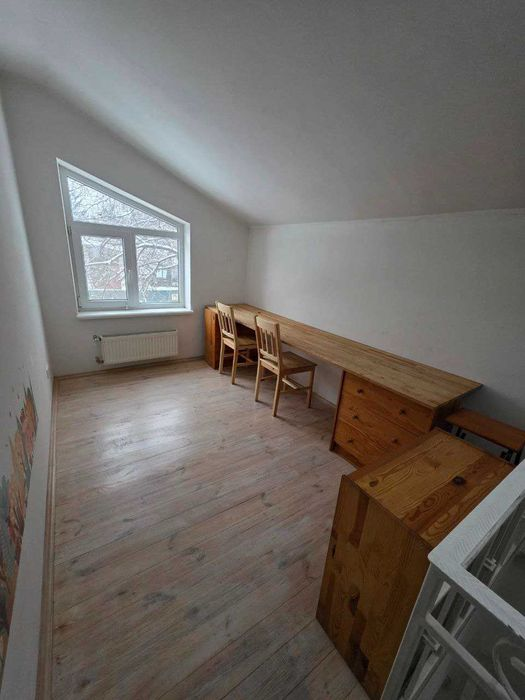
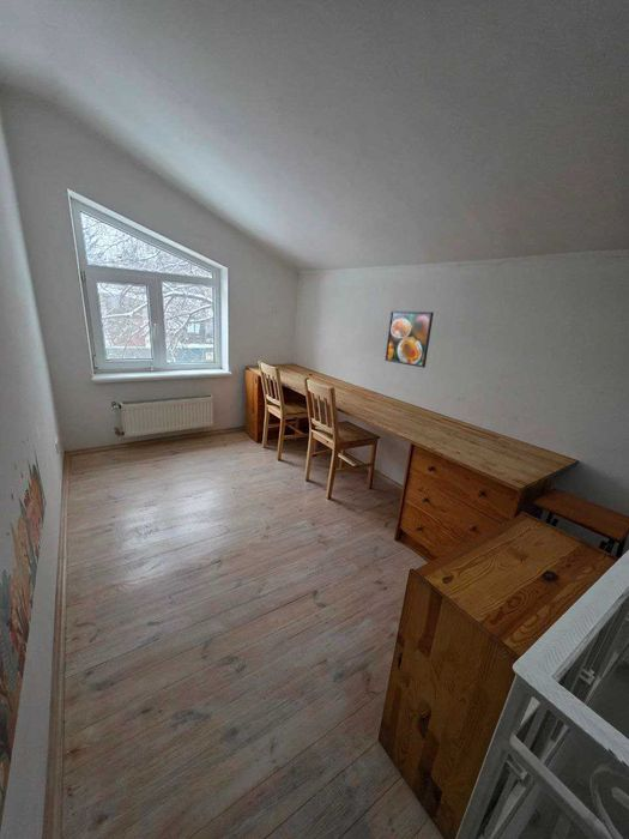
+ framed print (407, 338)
